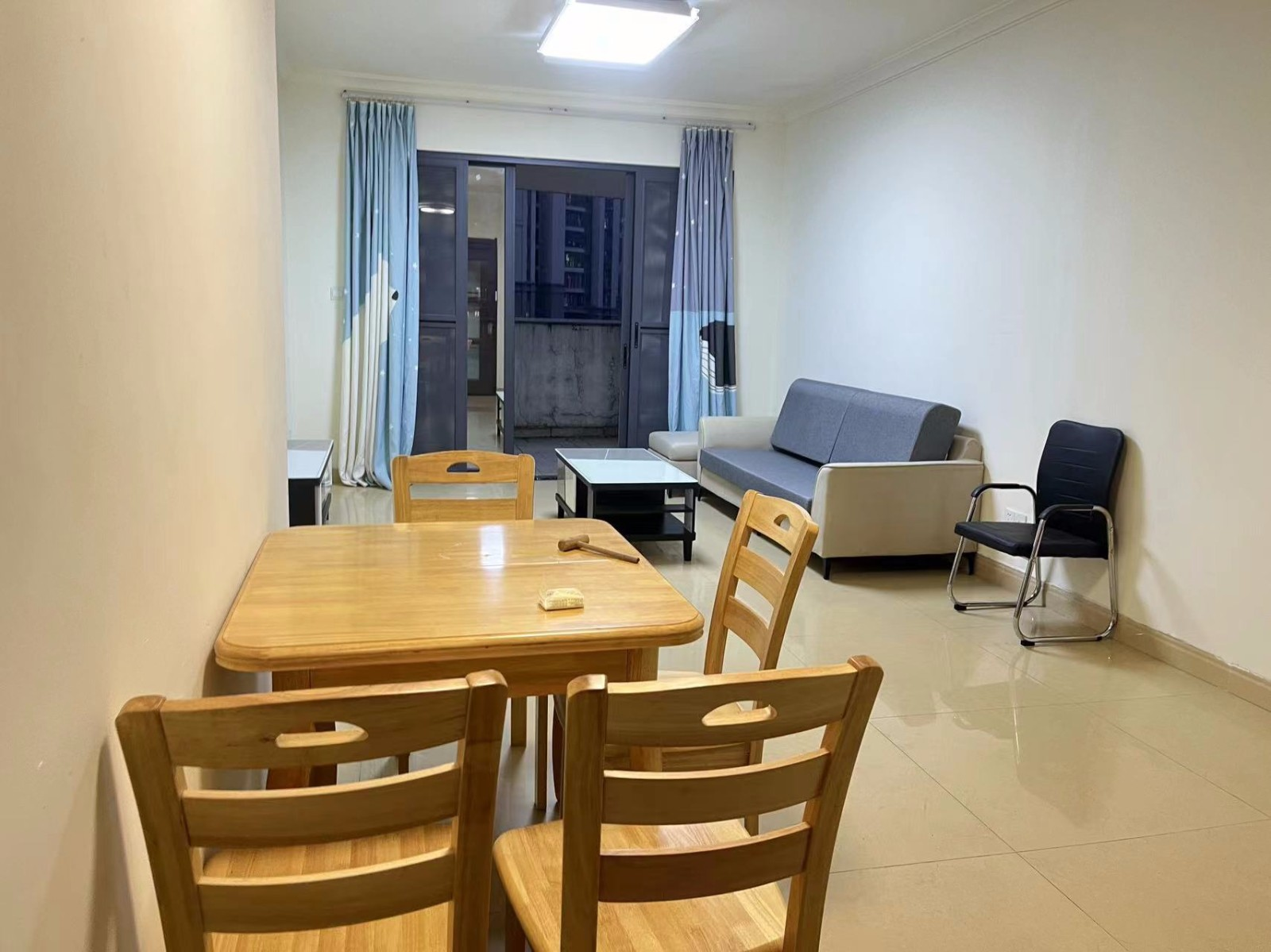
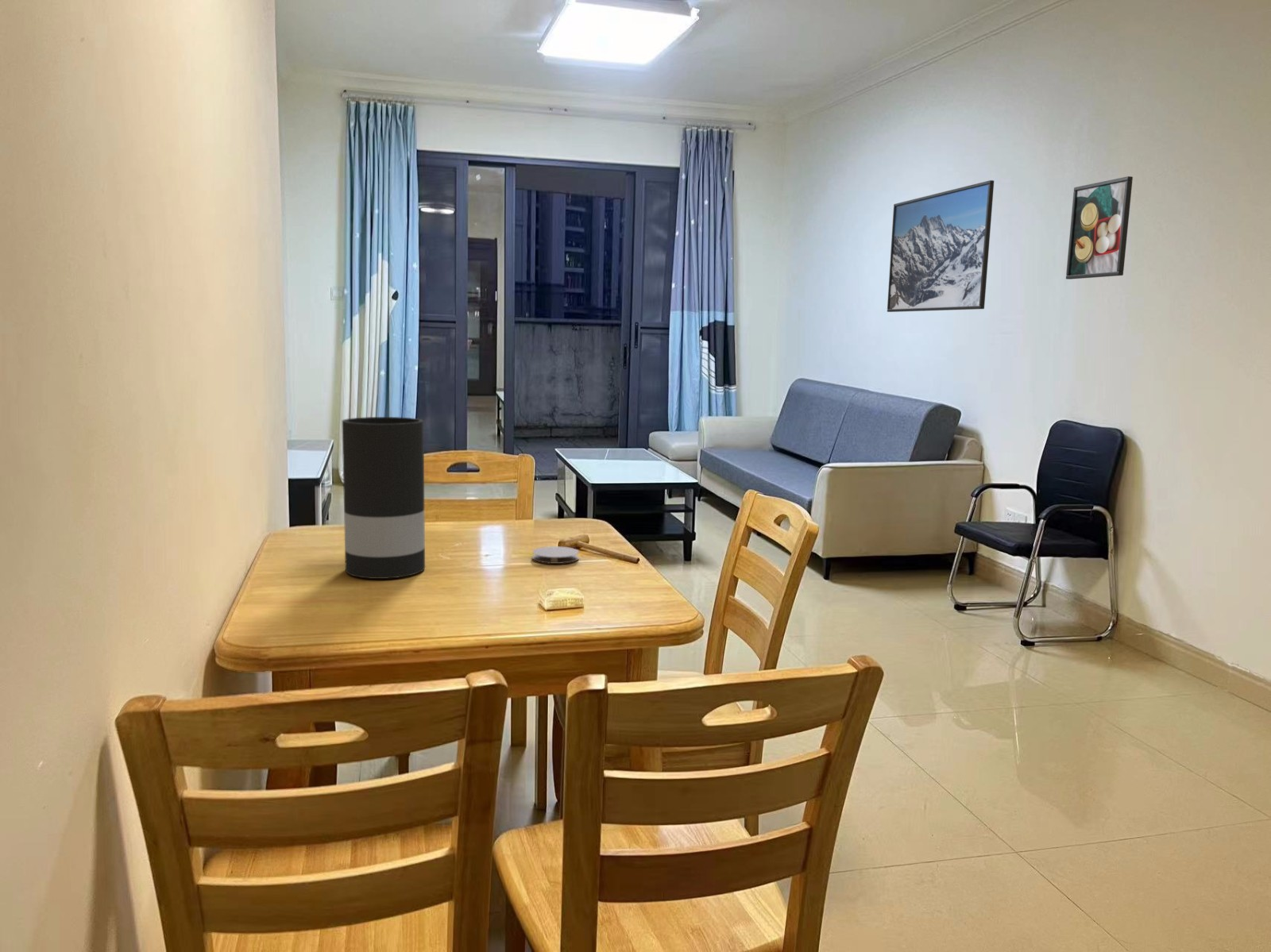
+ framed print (935, 252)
+ coaster (555, 554)
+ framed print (1097, 229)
+ vase (384, 495)
